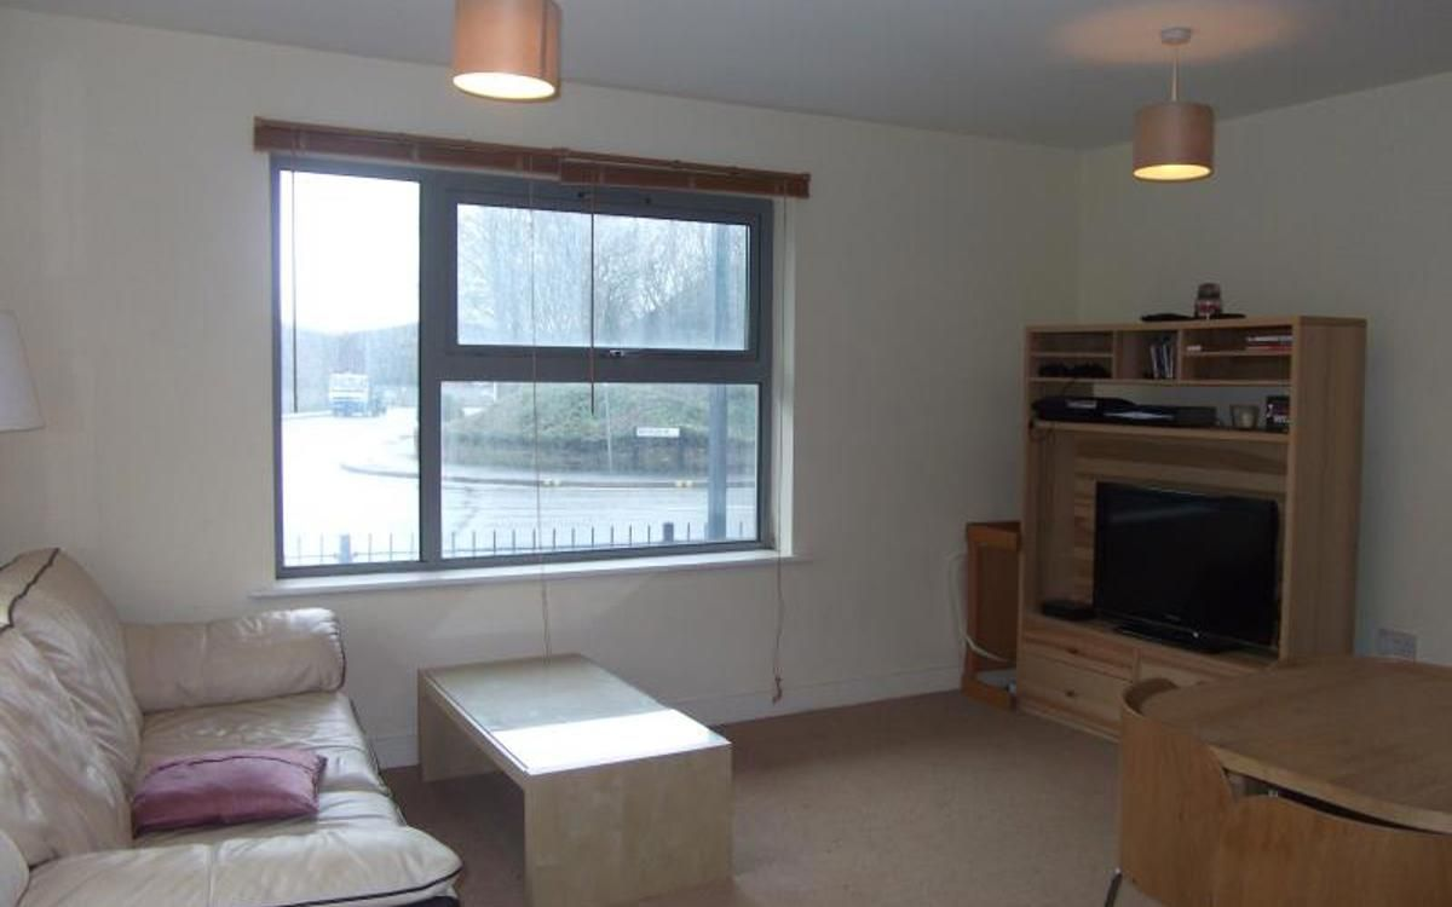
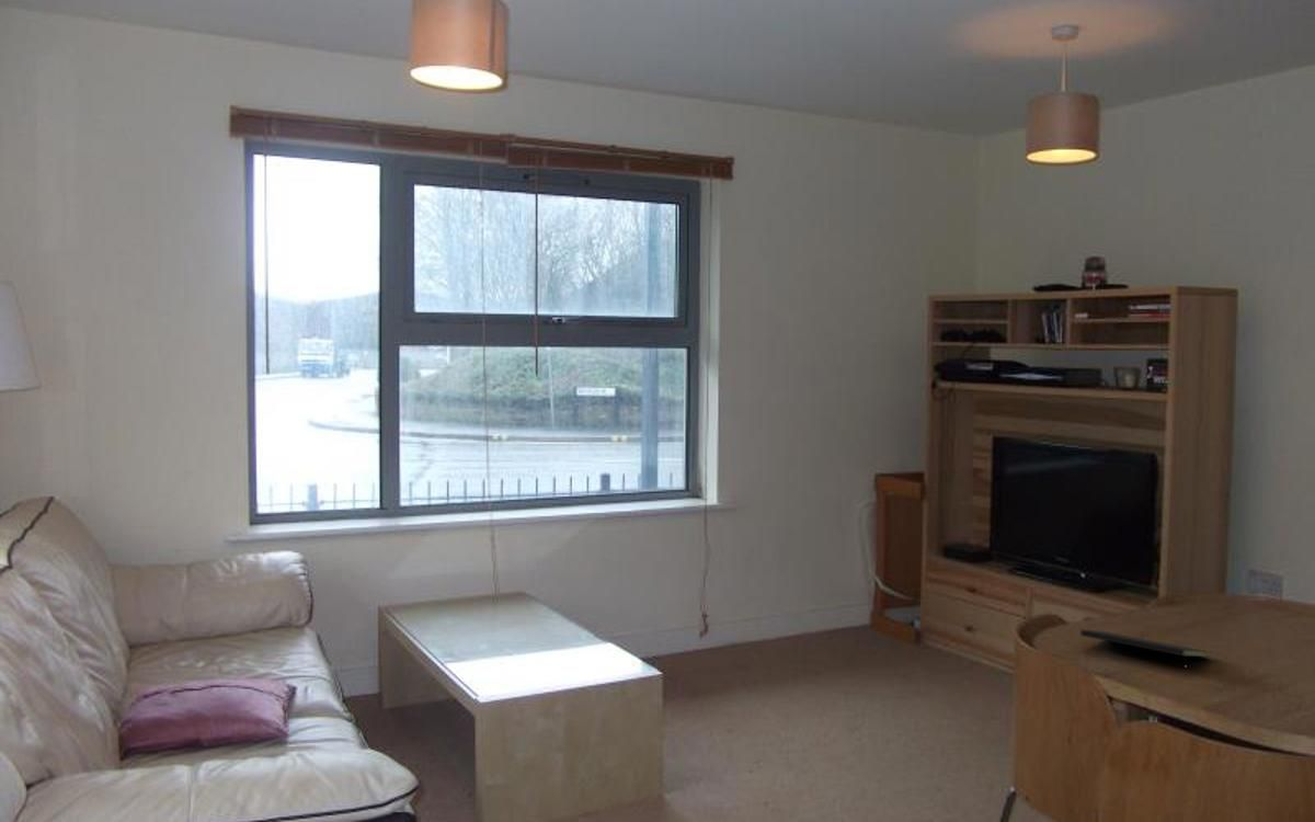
+ notepad (1144, 643)
